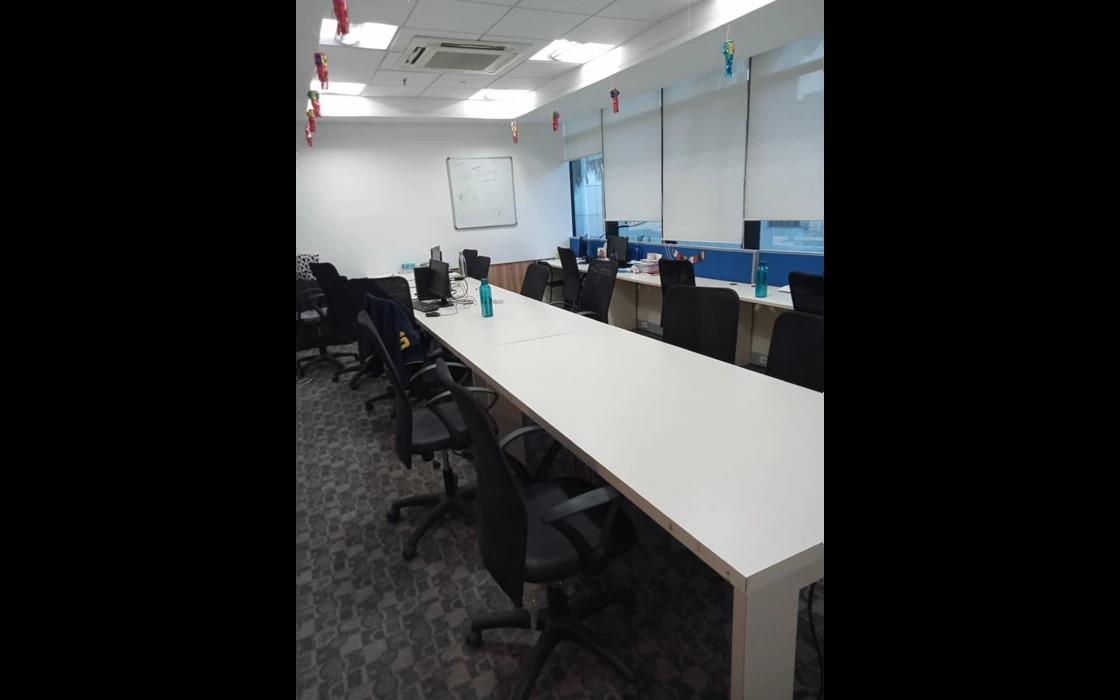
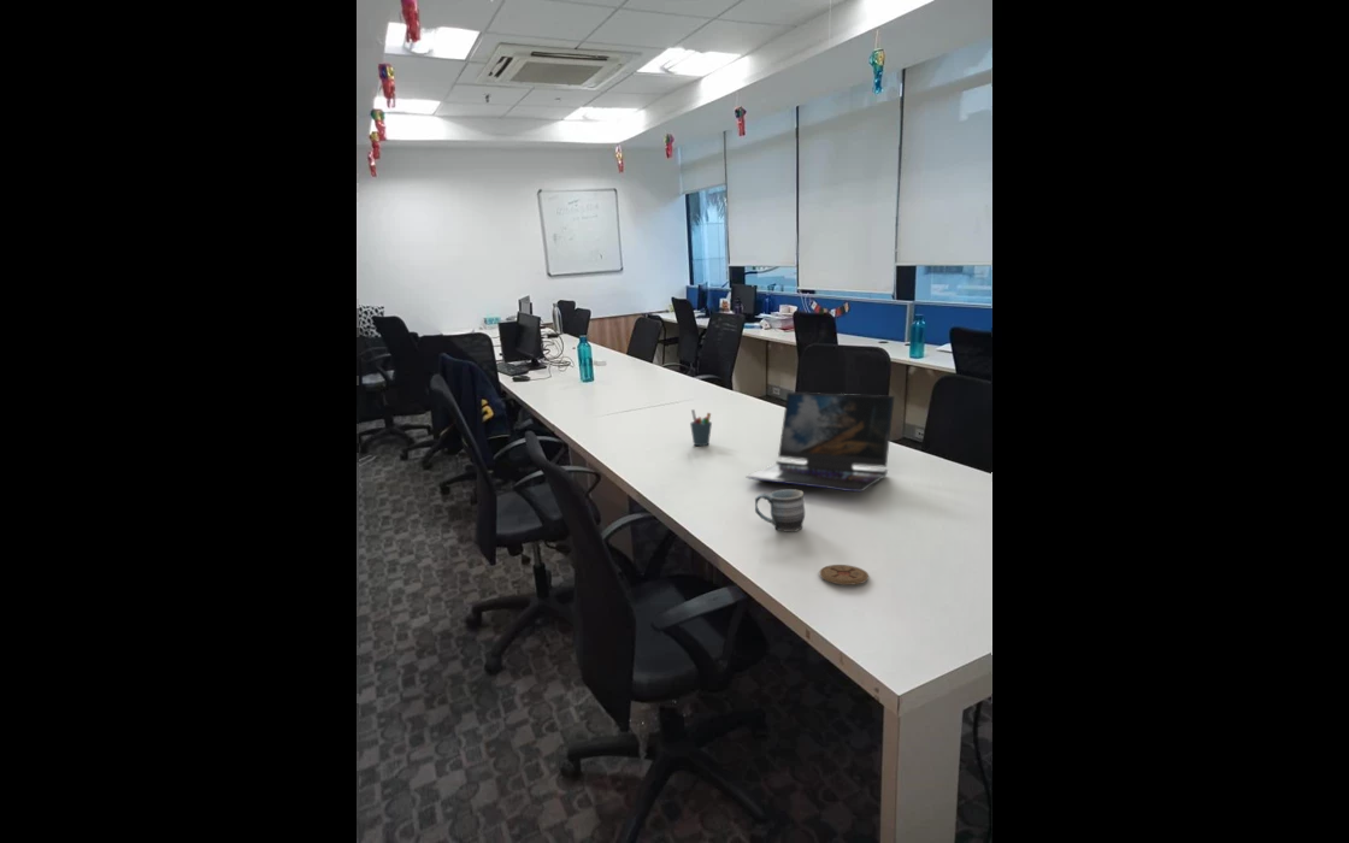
+ pen holder (701, 428)
+ mug (780, 511)
+ laptop (820, 437)
+ coaster (843, 573)
